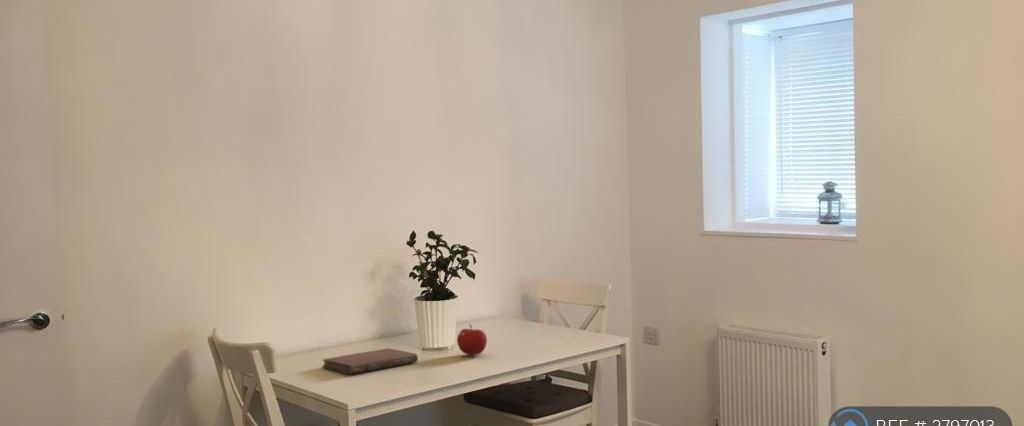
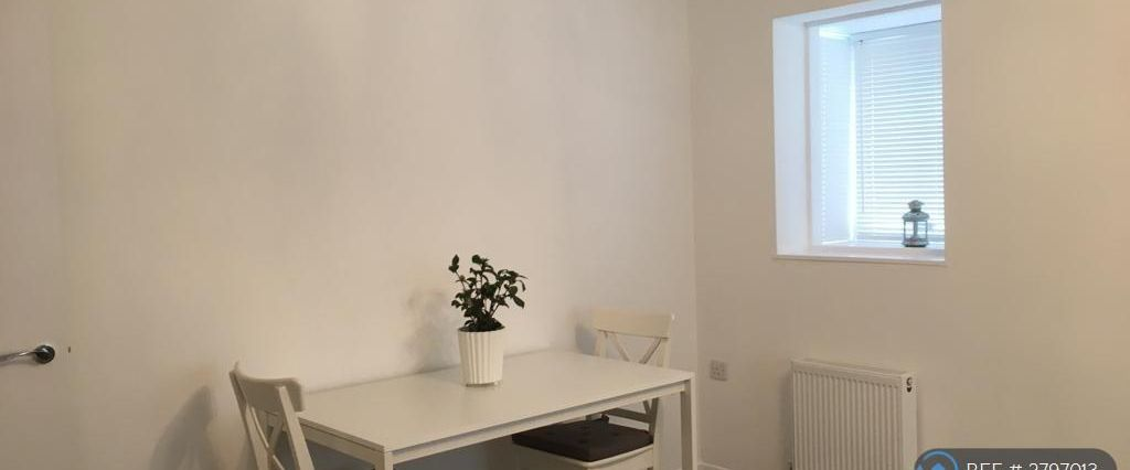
- notebook (370, 360)
- fruit (471, 339)
